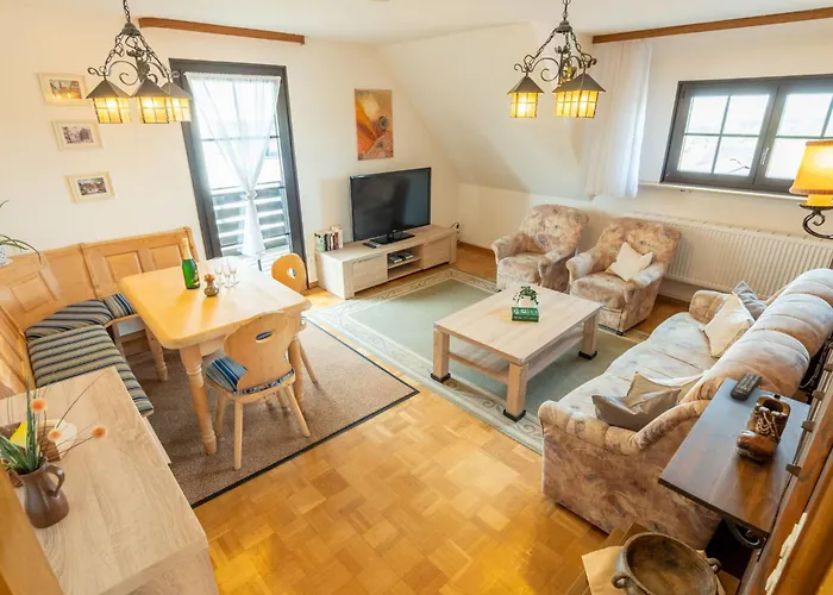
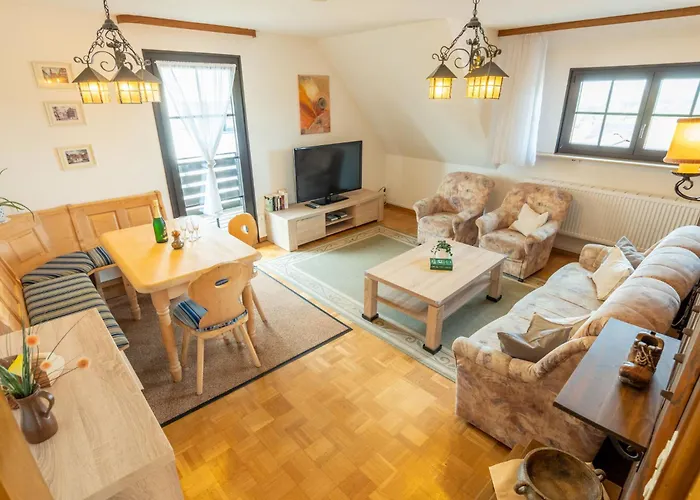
- remote control (746, 386)
